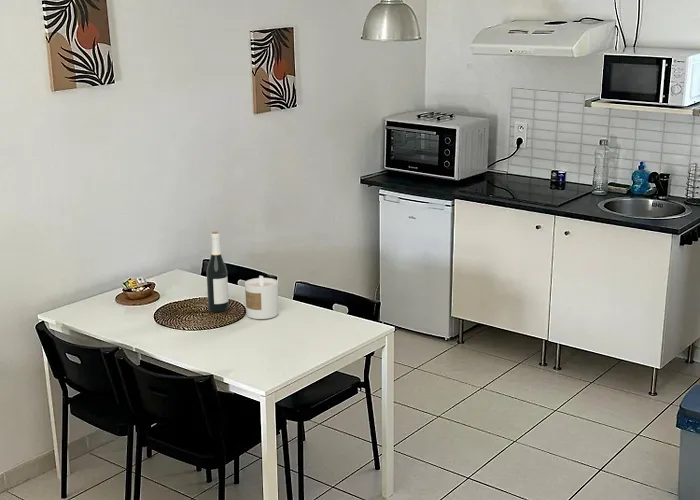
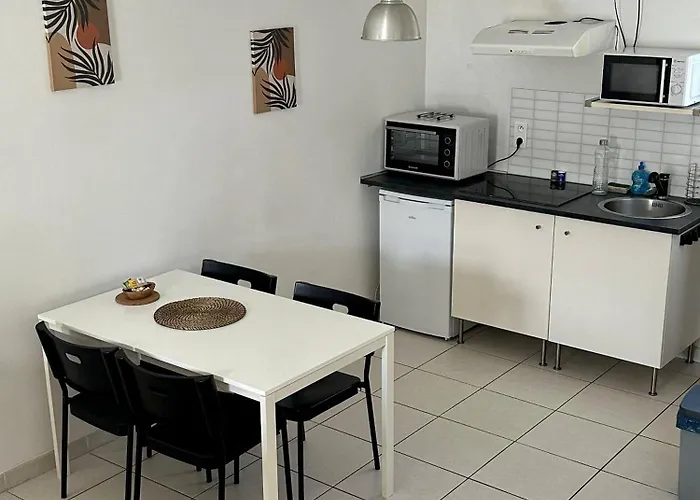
- wine bottle (216, 271)
- candle (261, 295)
